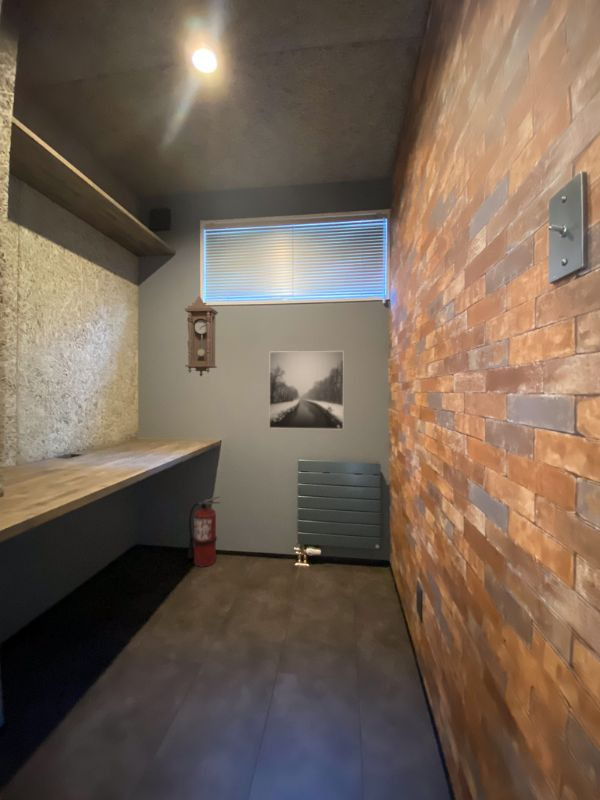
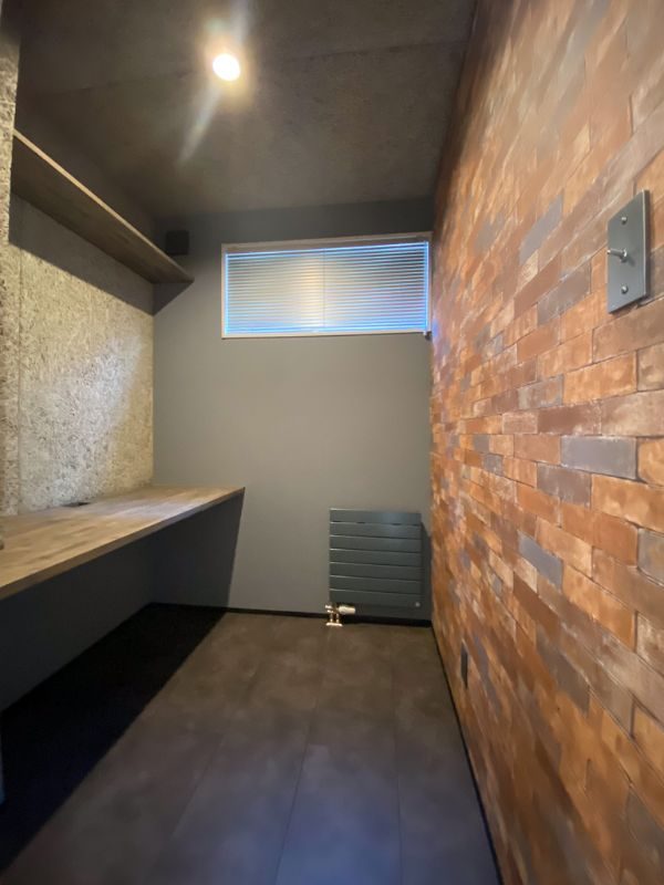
- pendulum clock (201, 337)
- fire extinguisher (204, 528)
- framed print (306, 390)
